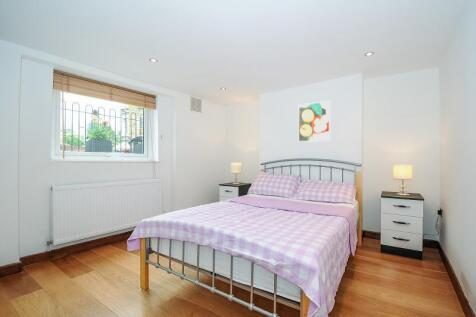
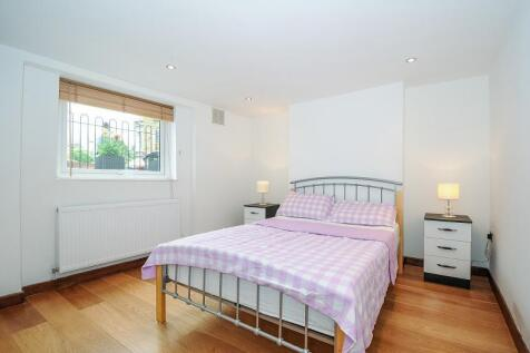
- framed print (313, 122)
